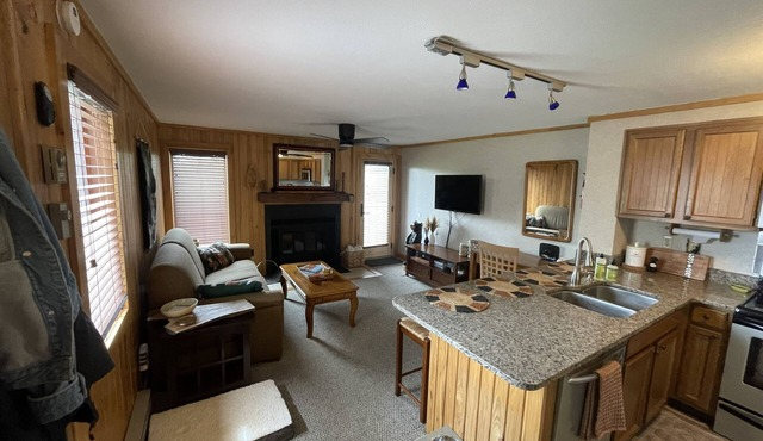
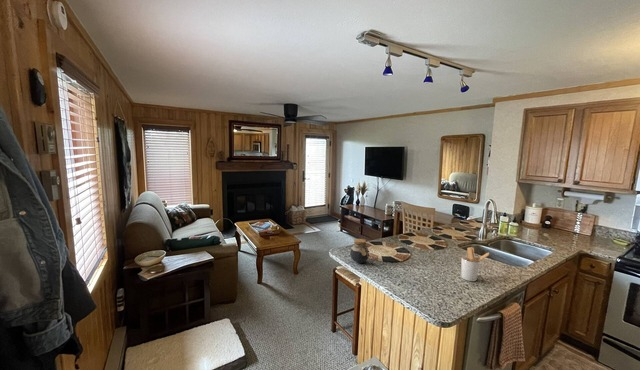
+ jar (360, 251)
+ utensil holder (474, 264)
